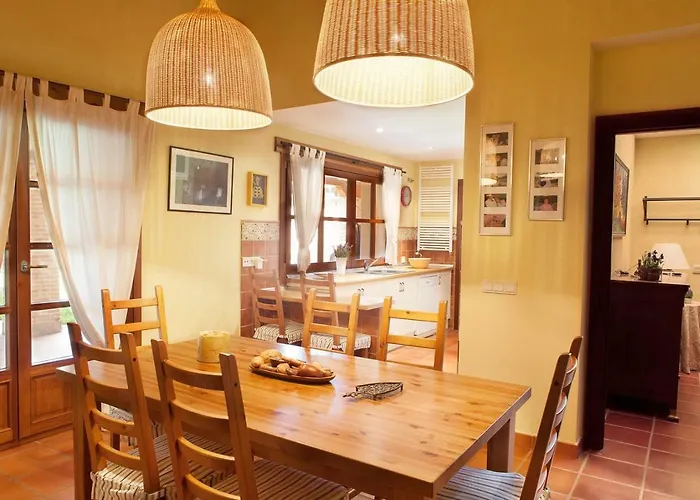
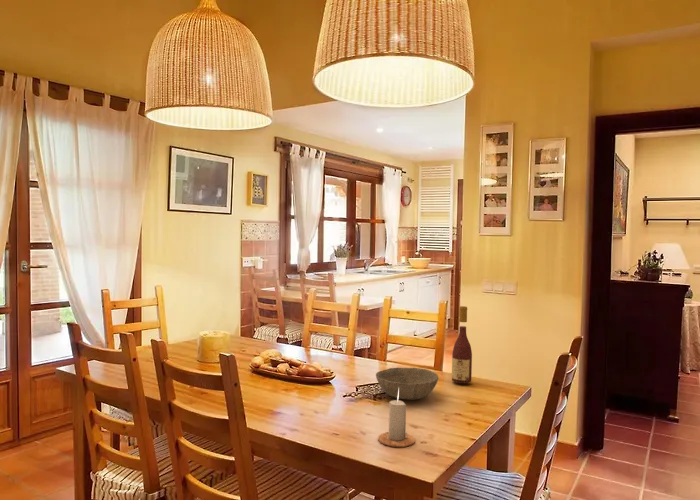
+ bowl (406, 385)
+ candle (397, 413)
+ wine bottle (462, 344)
